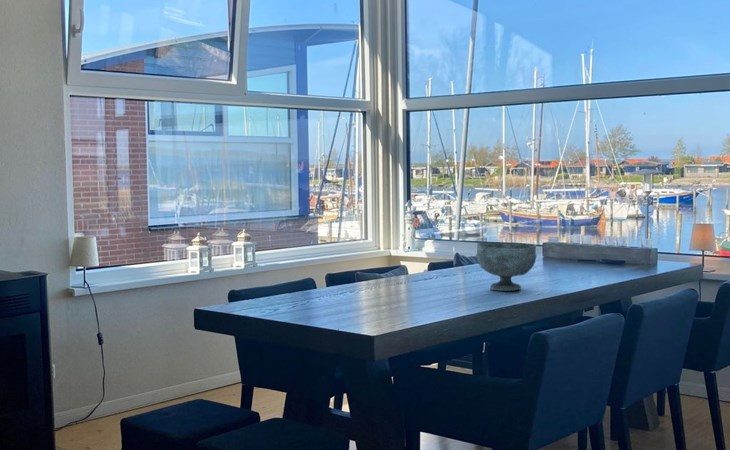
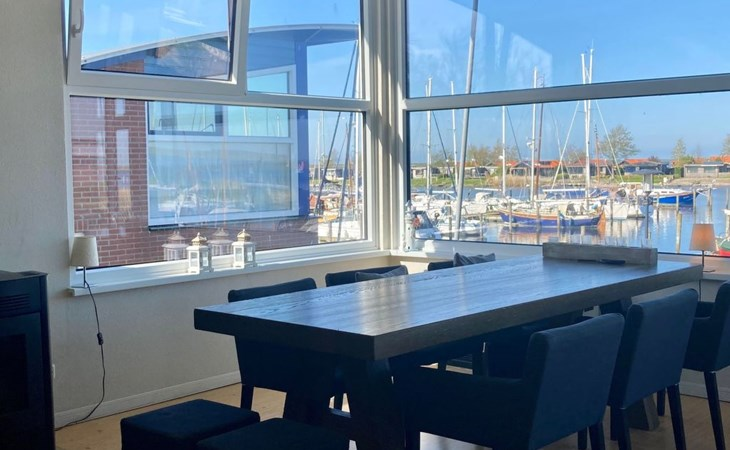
- decorative bowl (506, 266)
